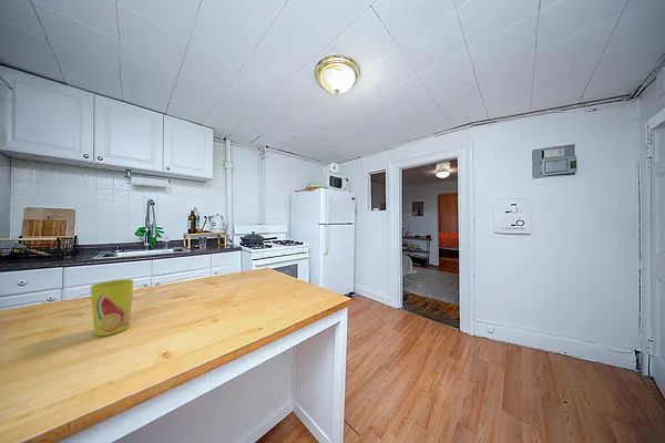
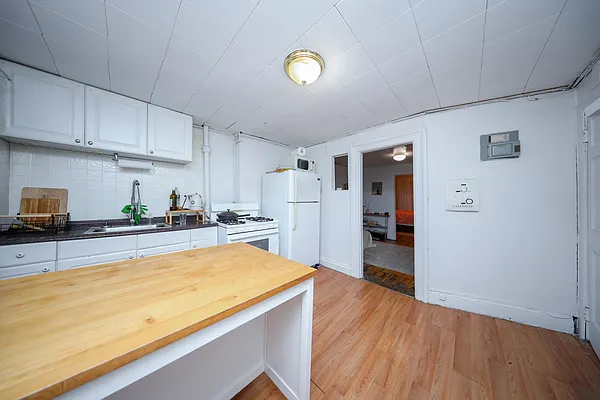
- cup (112, 306)
